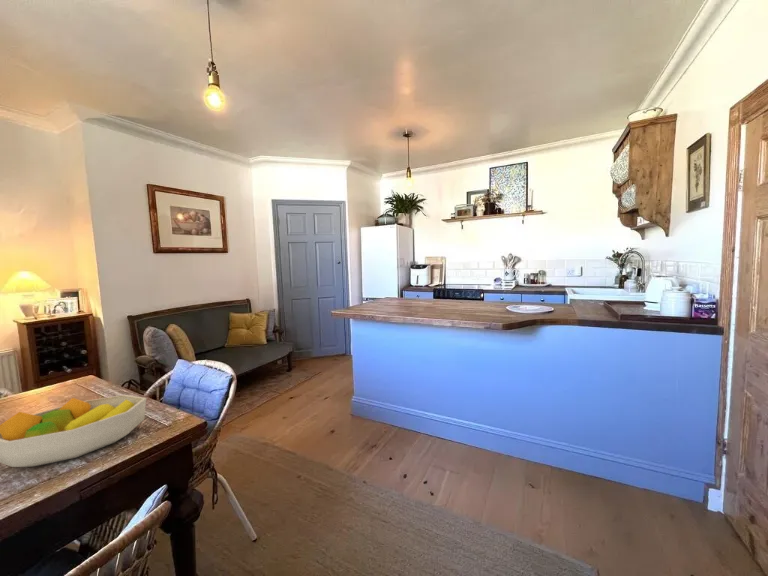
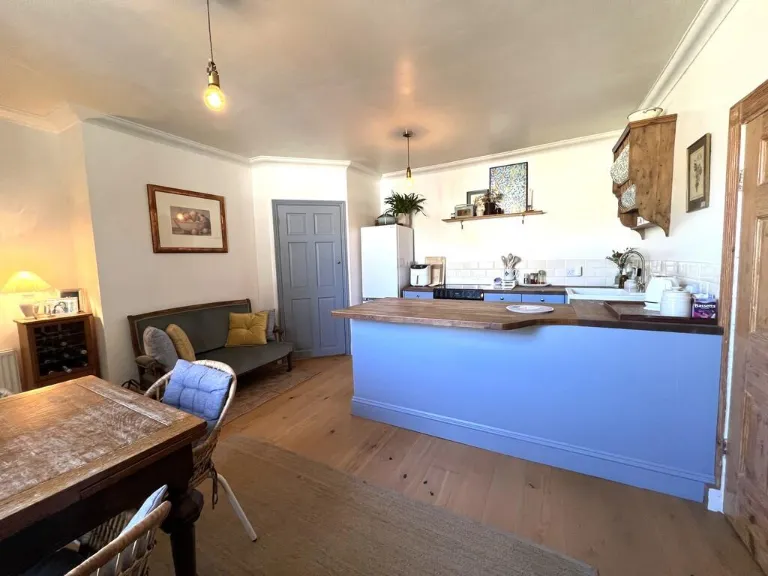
- fruit bowl (75, 423)
